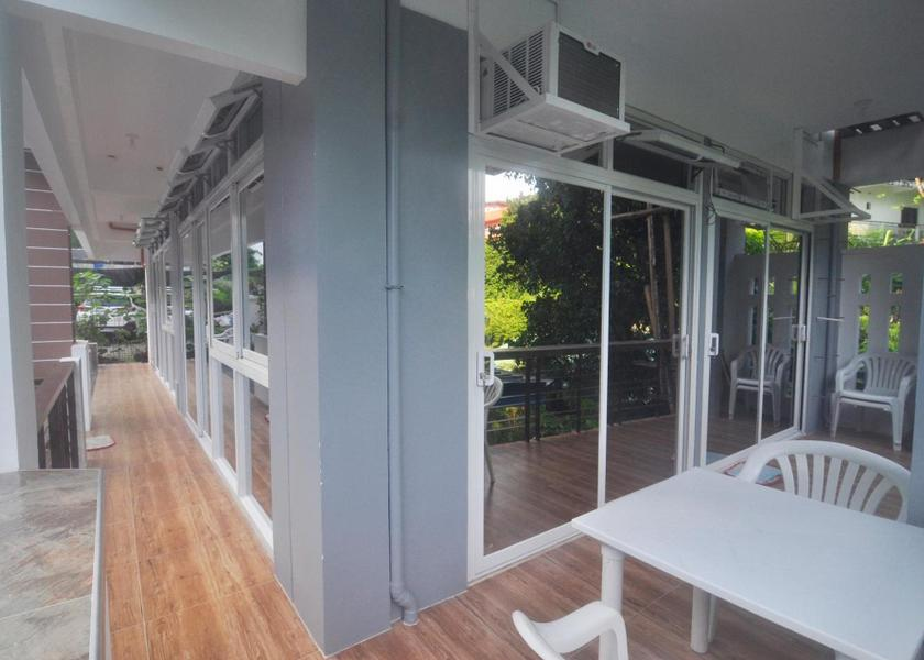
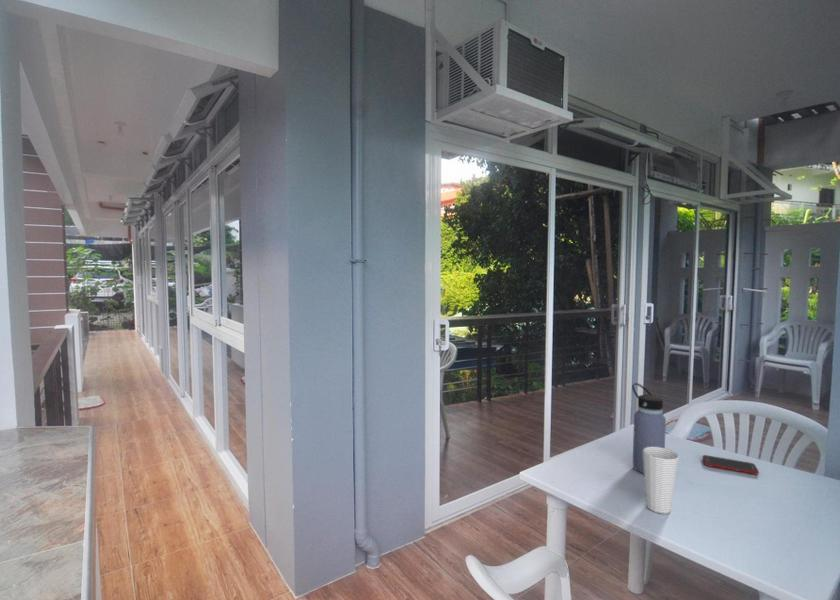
+ cup (659, 480)
+ cell phone (729, 464)
+ water bottle (647, 428)
